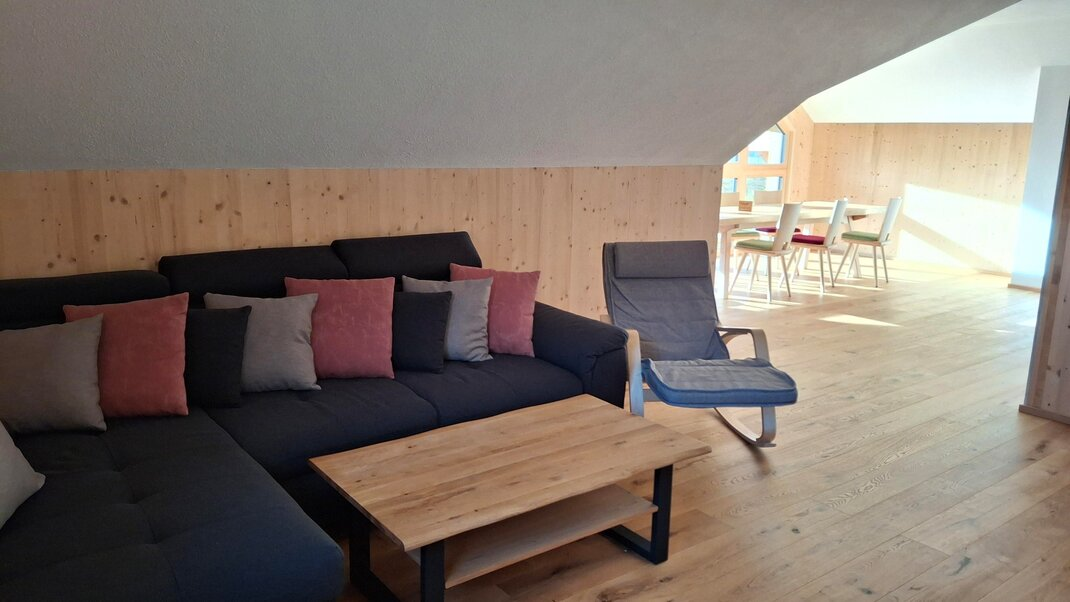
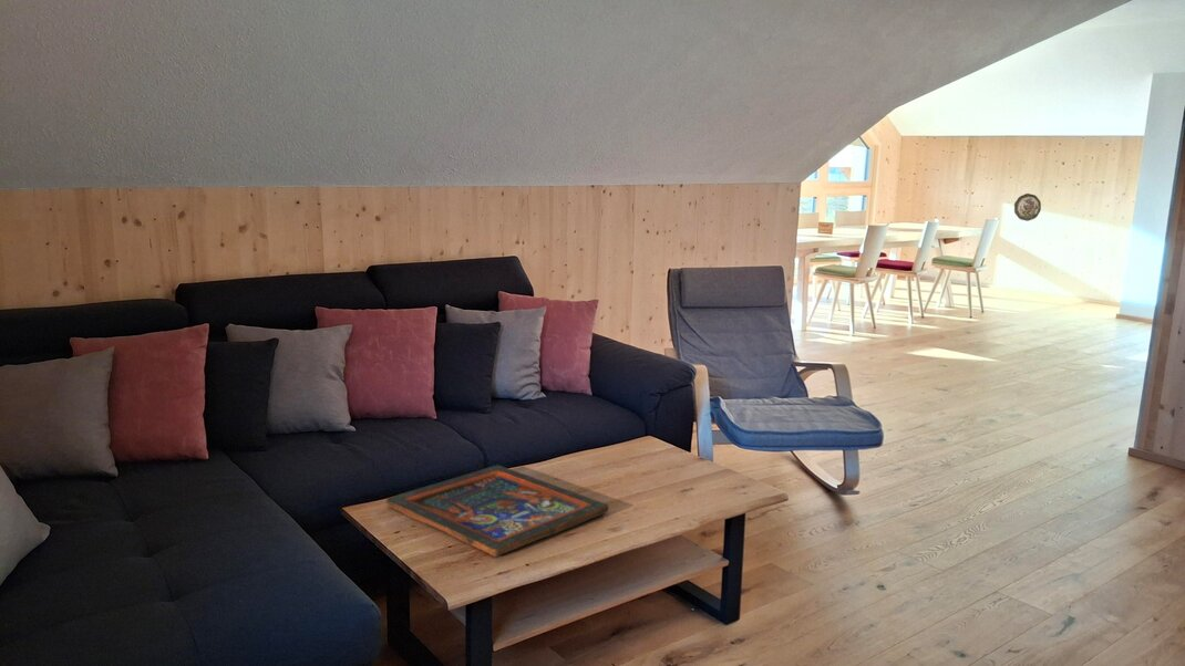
+ religious icon (496, 506)
+ decorative plate (1028, 207)
